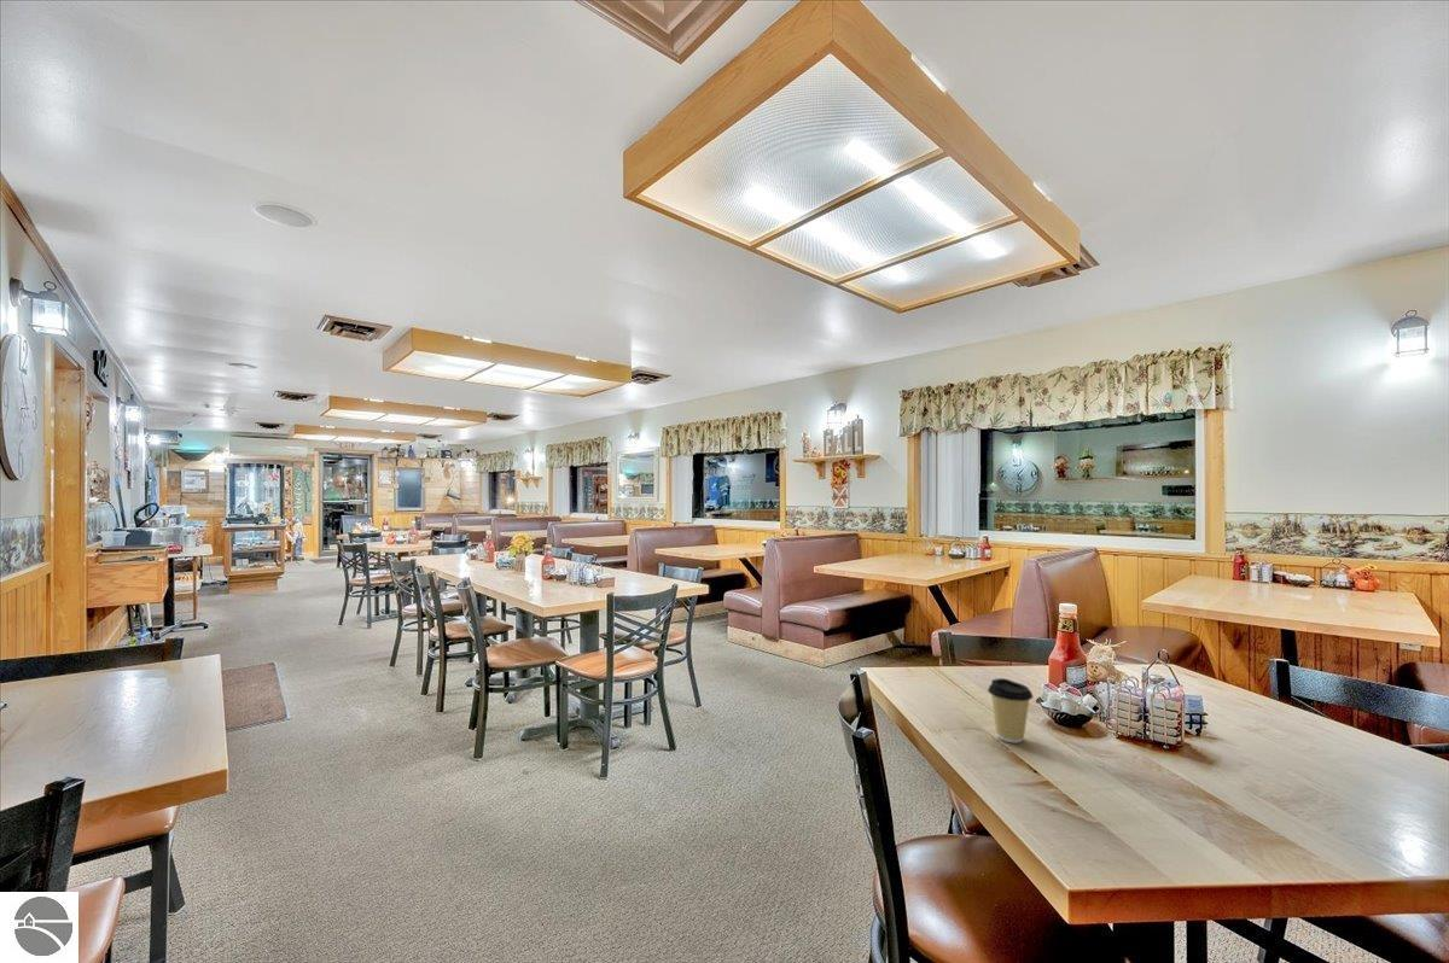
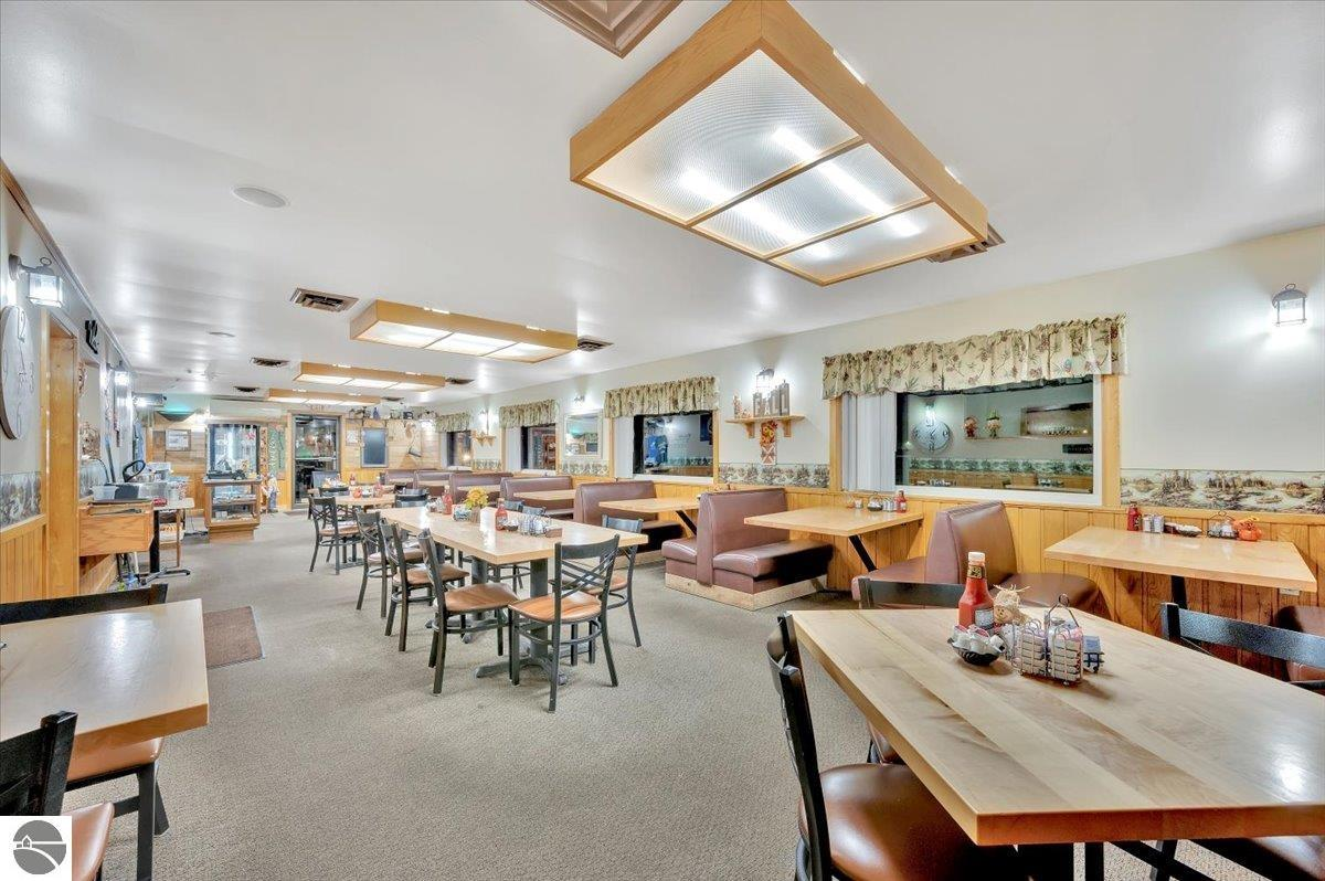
- coffee cup (1009, 711)
